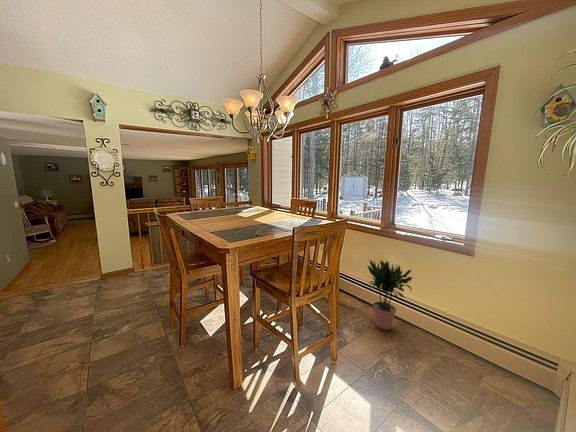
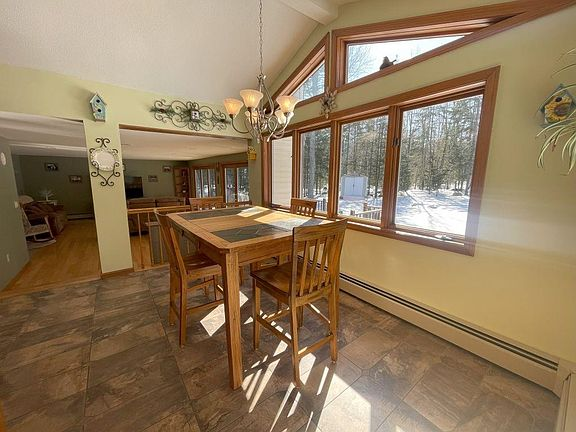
- potted plant (391, 293)
